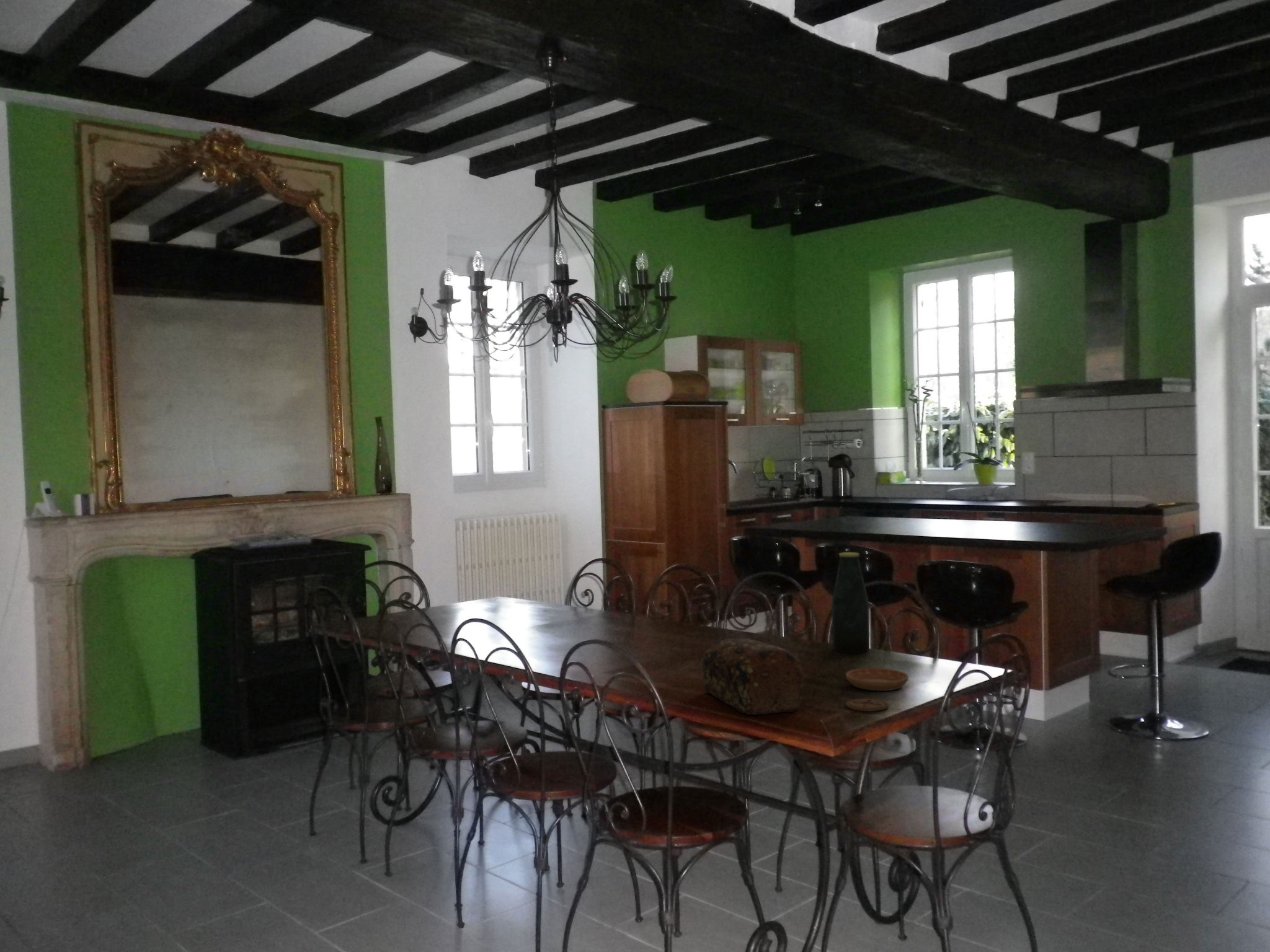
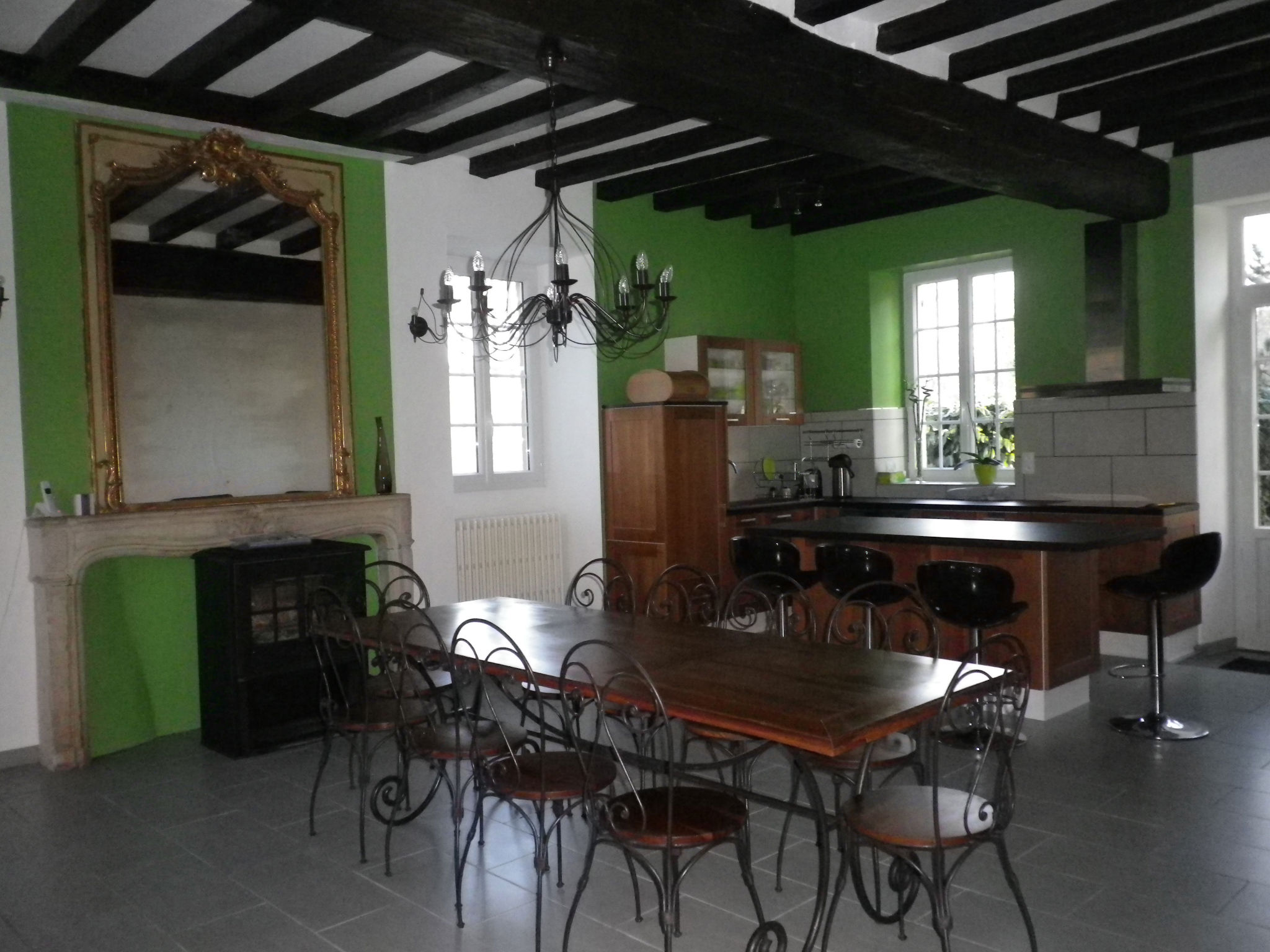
- bottle (850, 601)
- saucer (877, 679)
- coaster (867, 705)
- bread loaf (750, 671)
